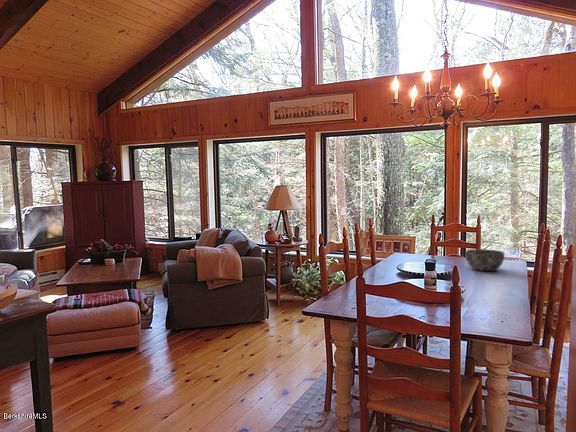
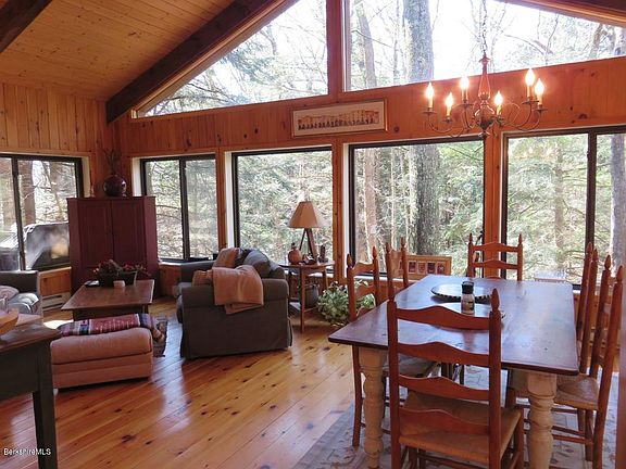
- bowl (484, 260)
